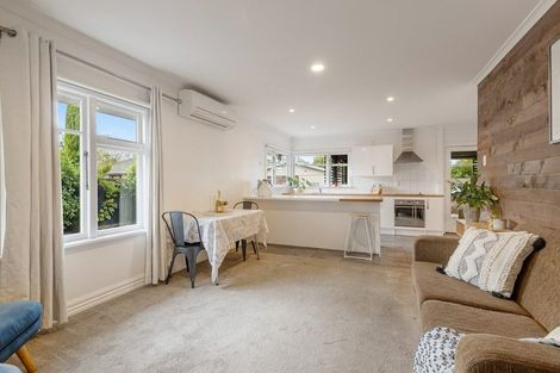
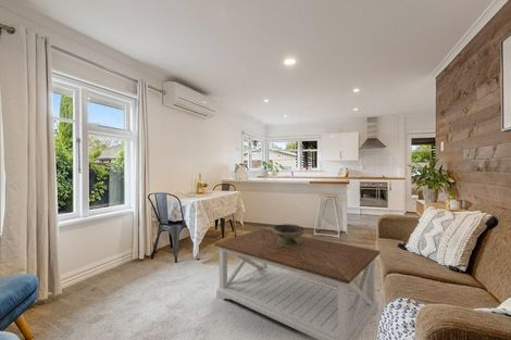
+ coffee table (292, 275)
+ decorative bowl (288, 235)
